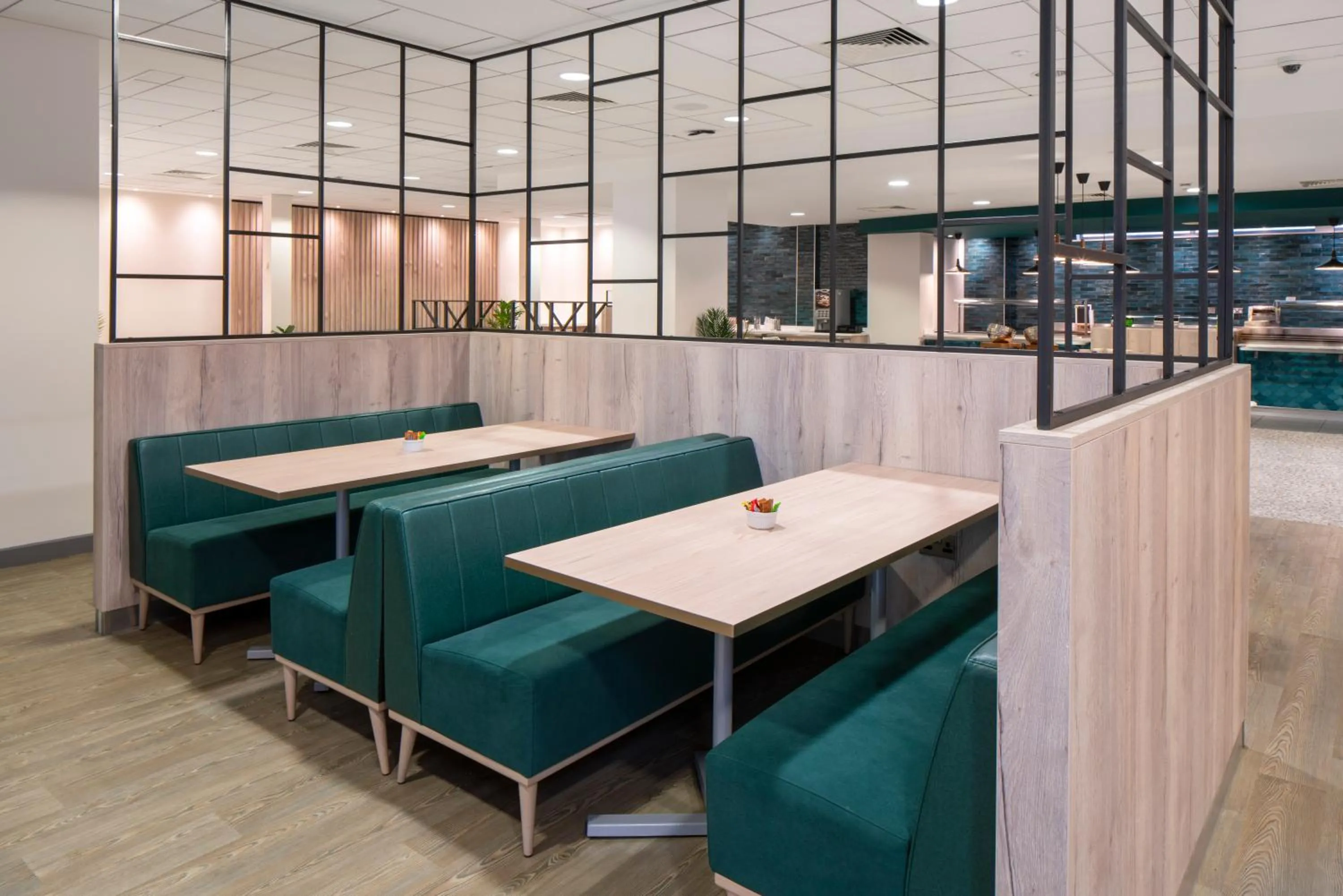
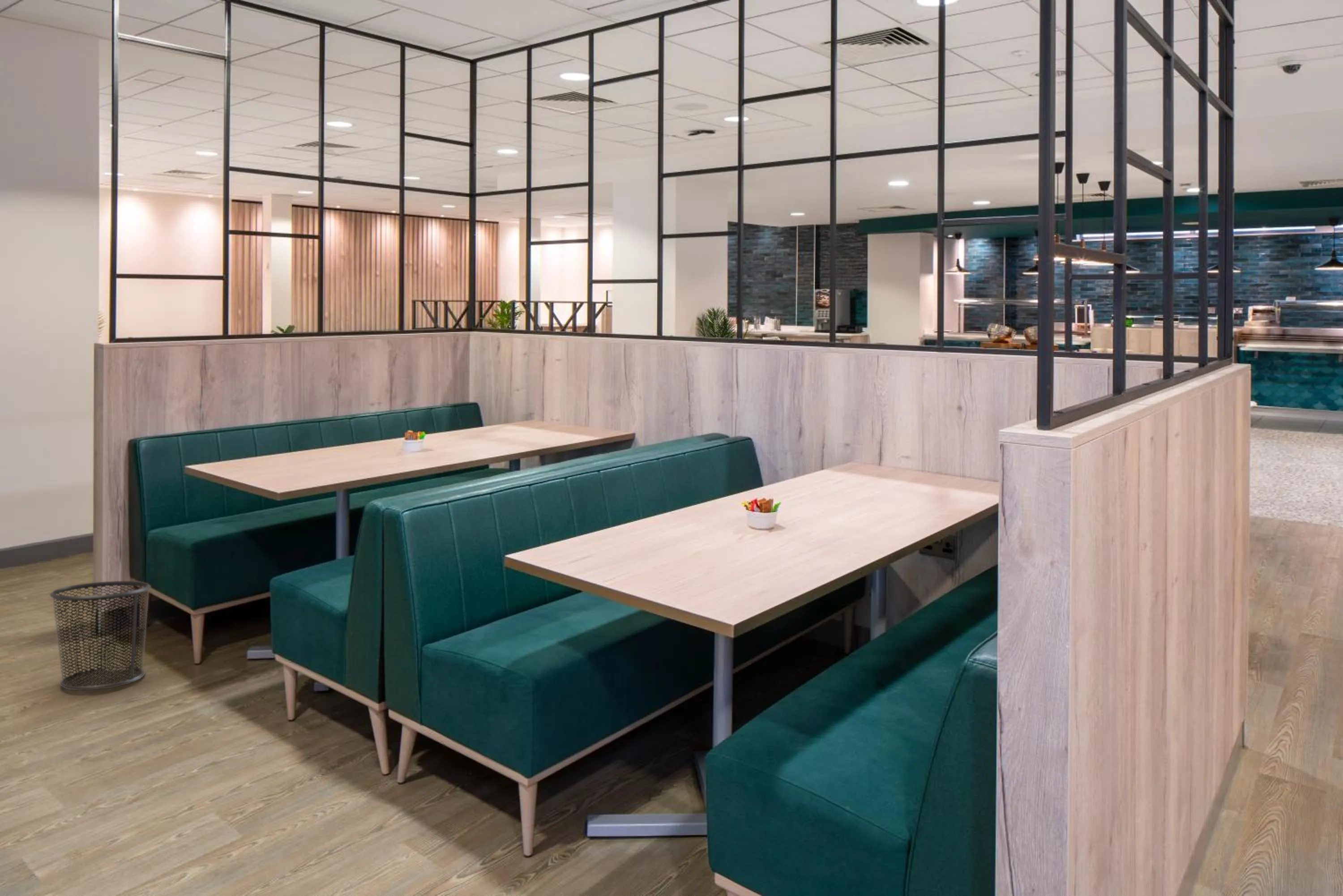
+ waste bin (102, 634)
